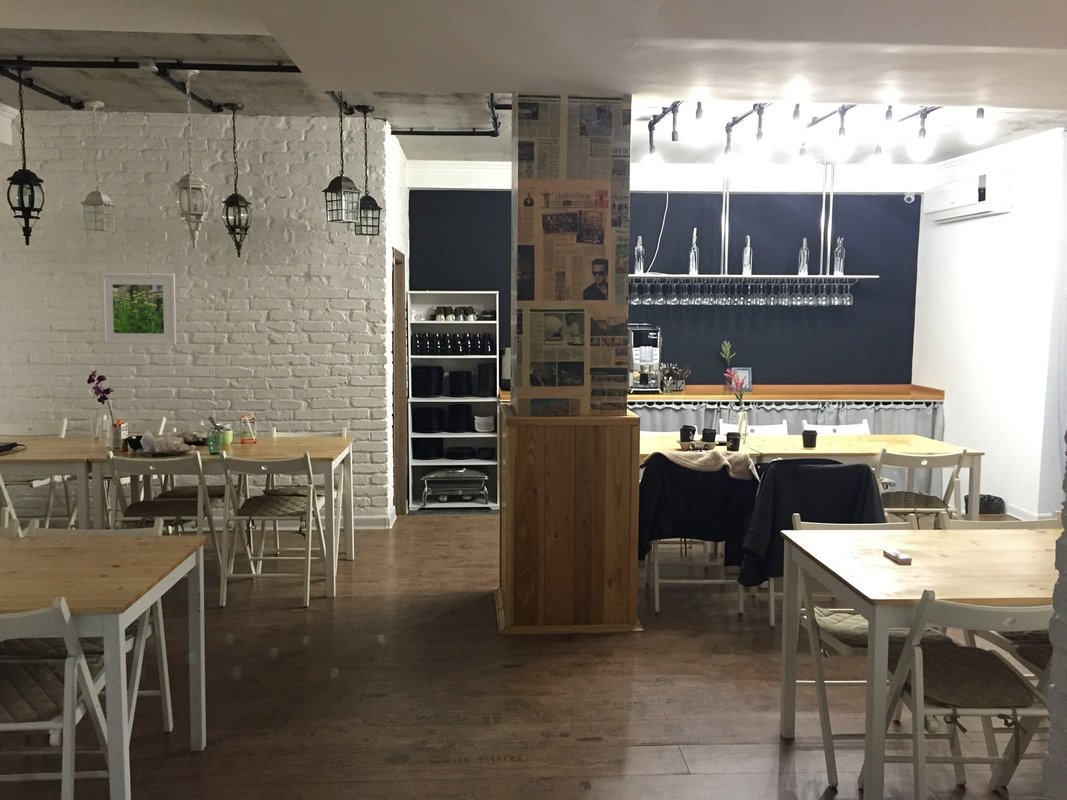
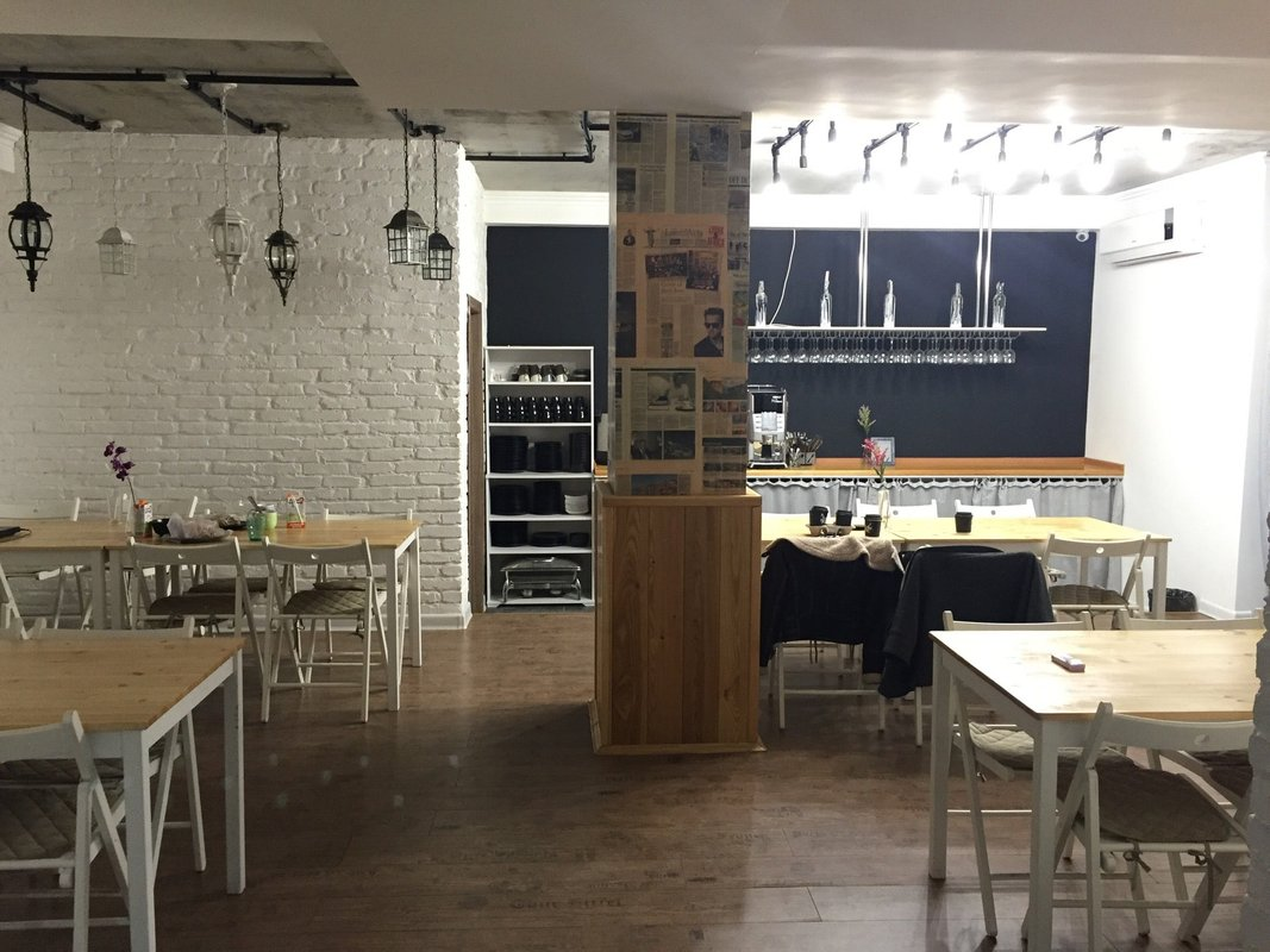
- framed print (138, 309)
